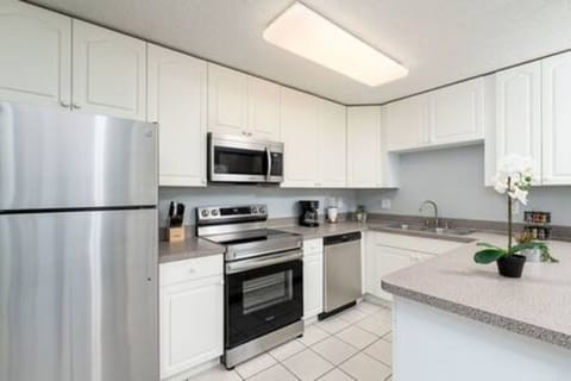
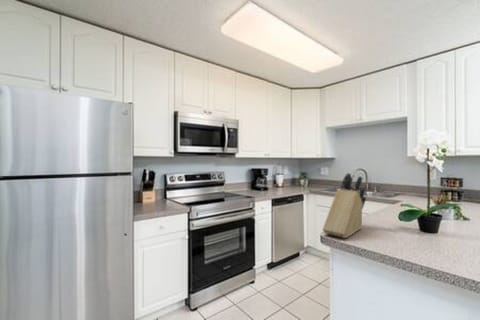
+ knife block (346, 201)
